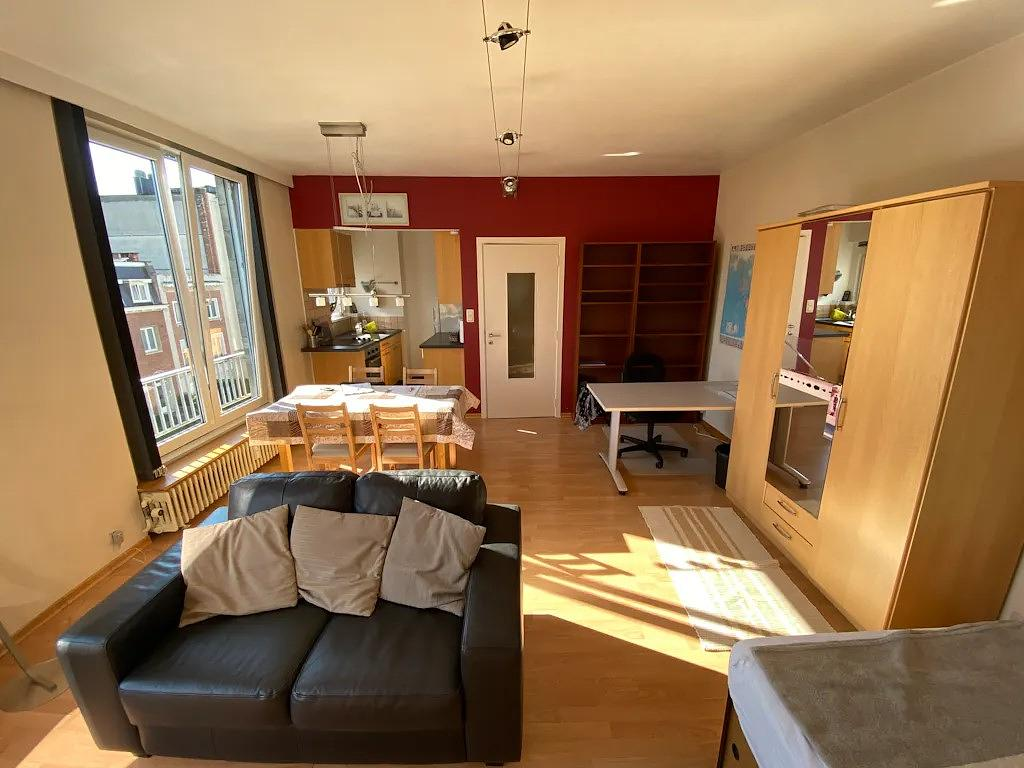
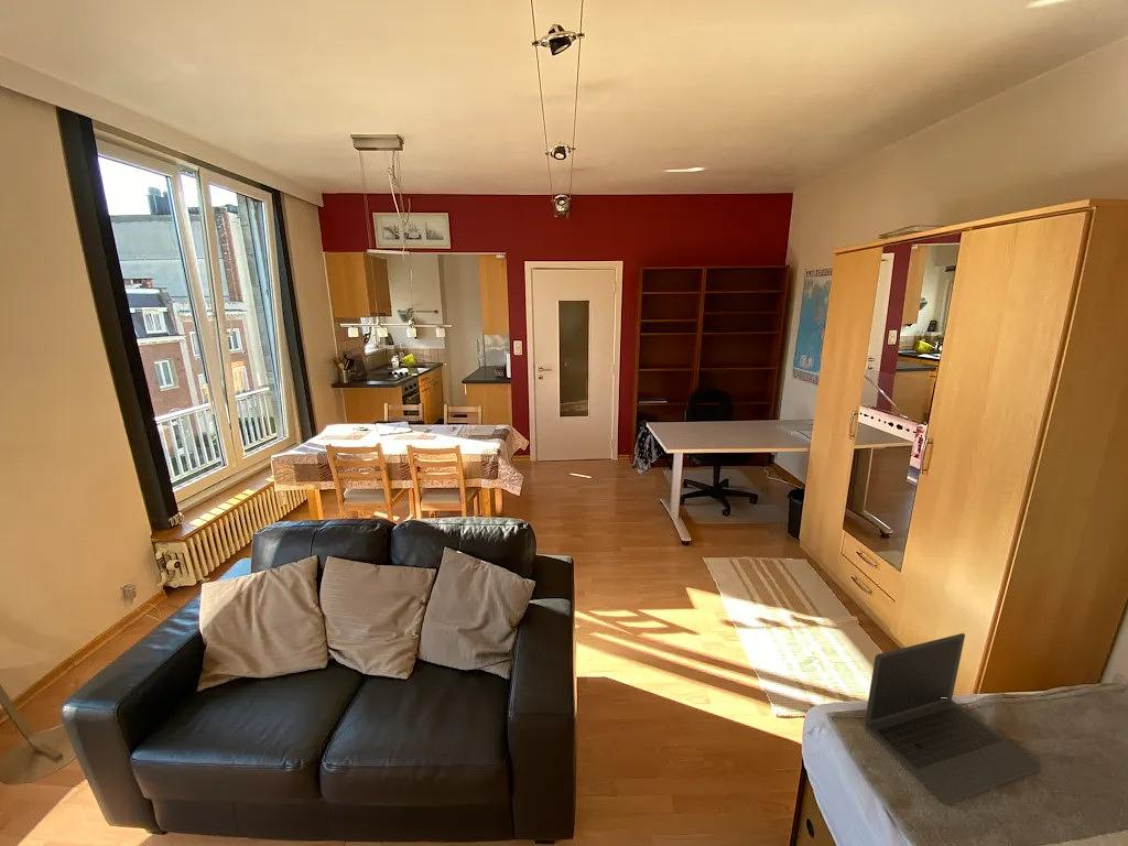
+ laptop (955, 709)
